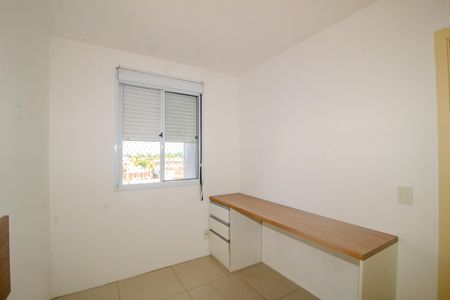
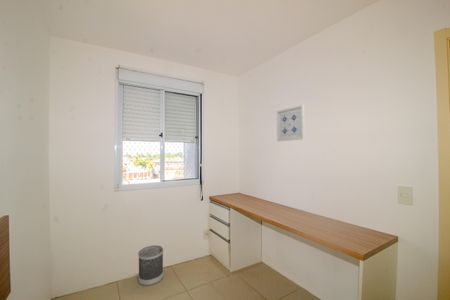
+ wastebasket (151, 264)
+ wall art (289, 124)
